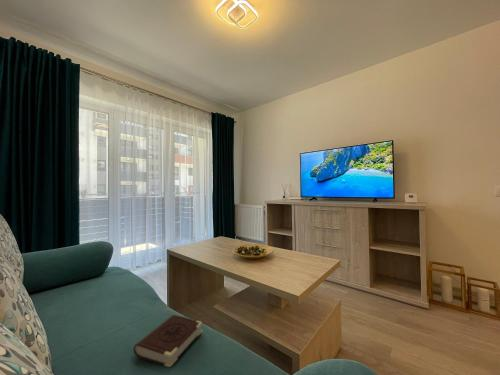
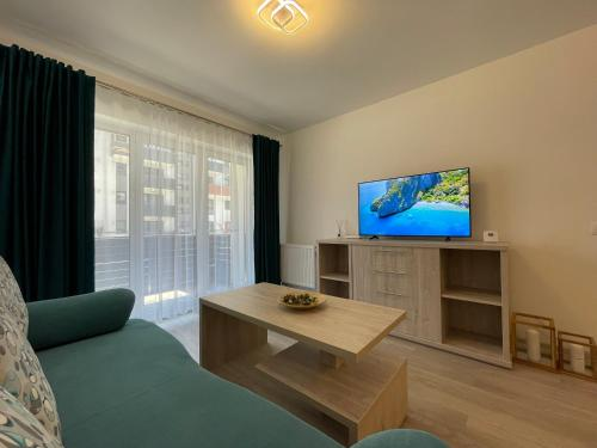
- book (170, 337)
